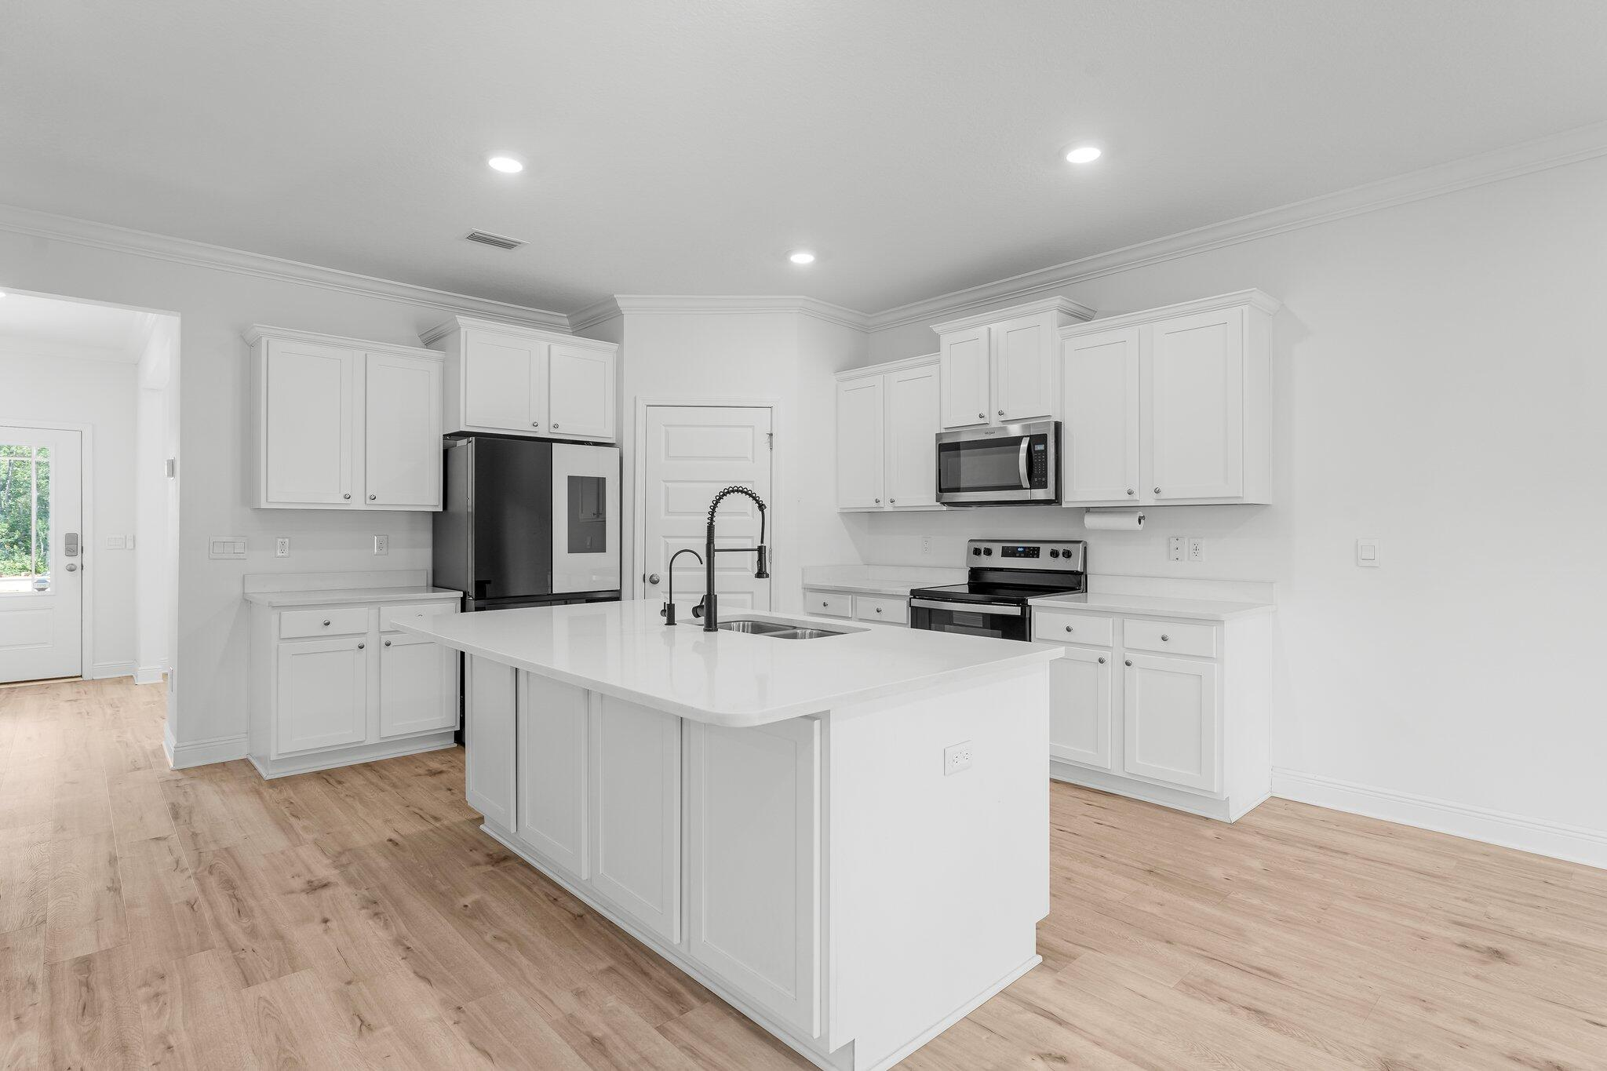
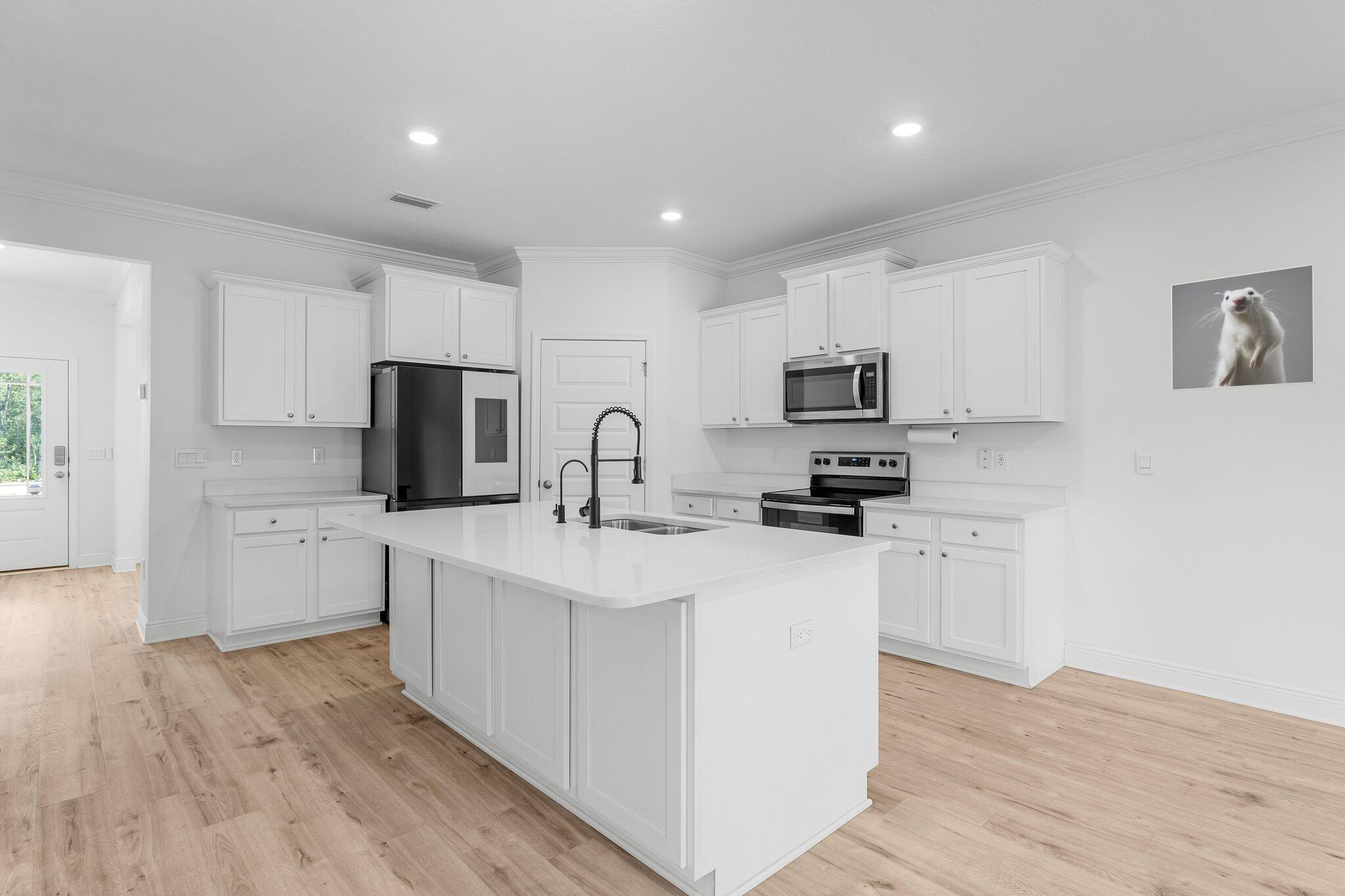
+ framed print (1239, 331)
